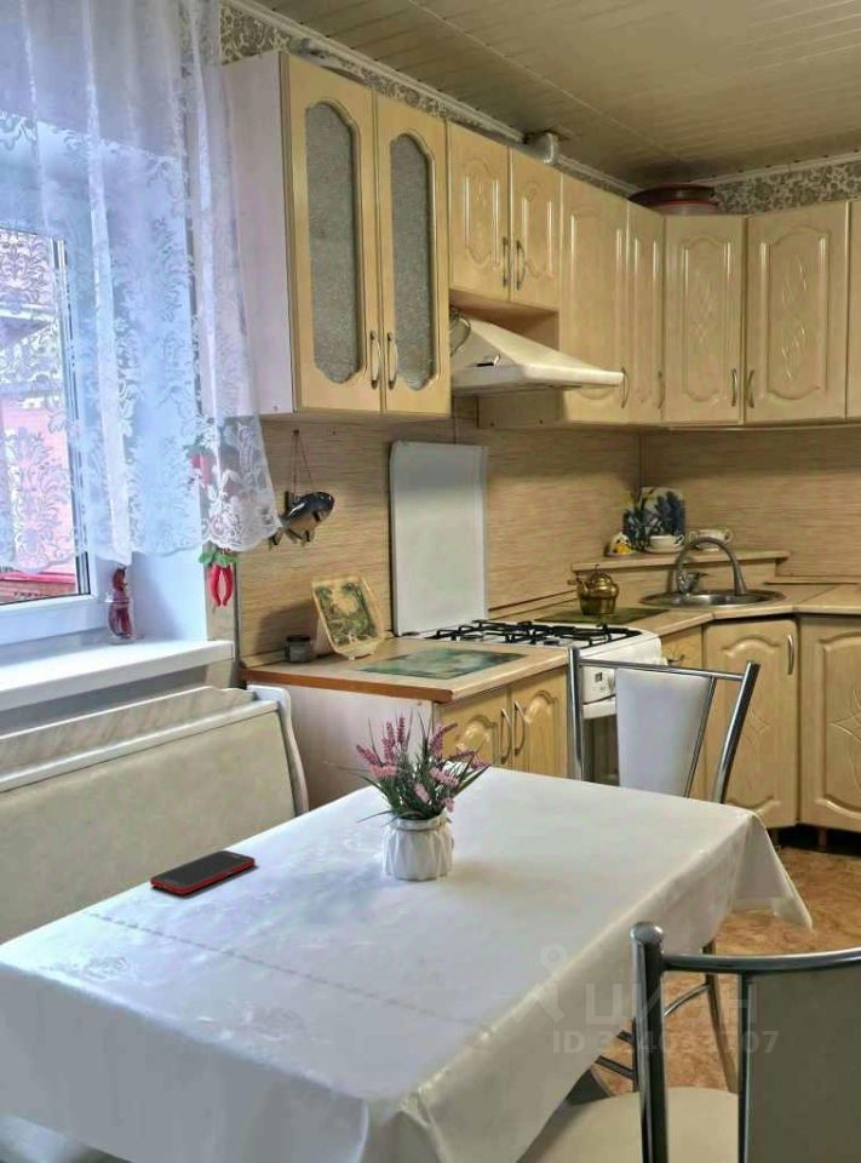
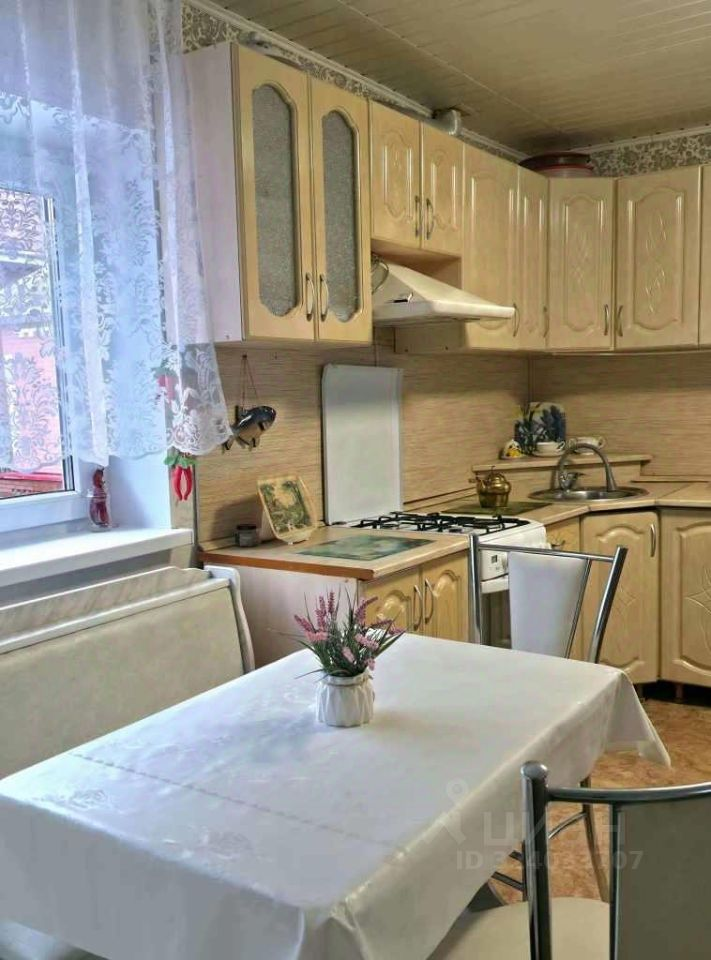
- cell phone (203, 871)
